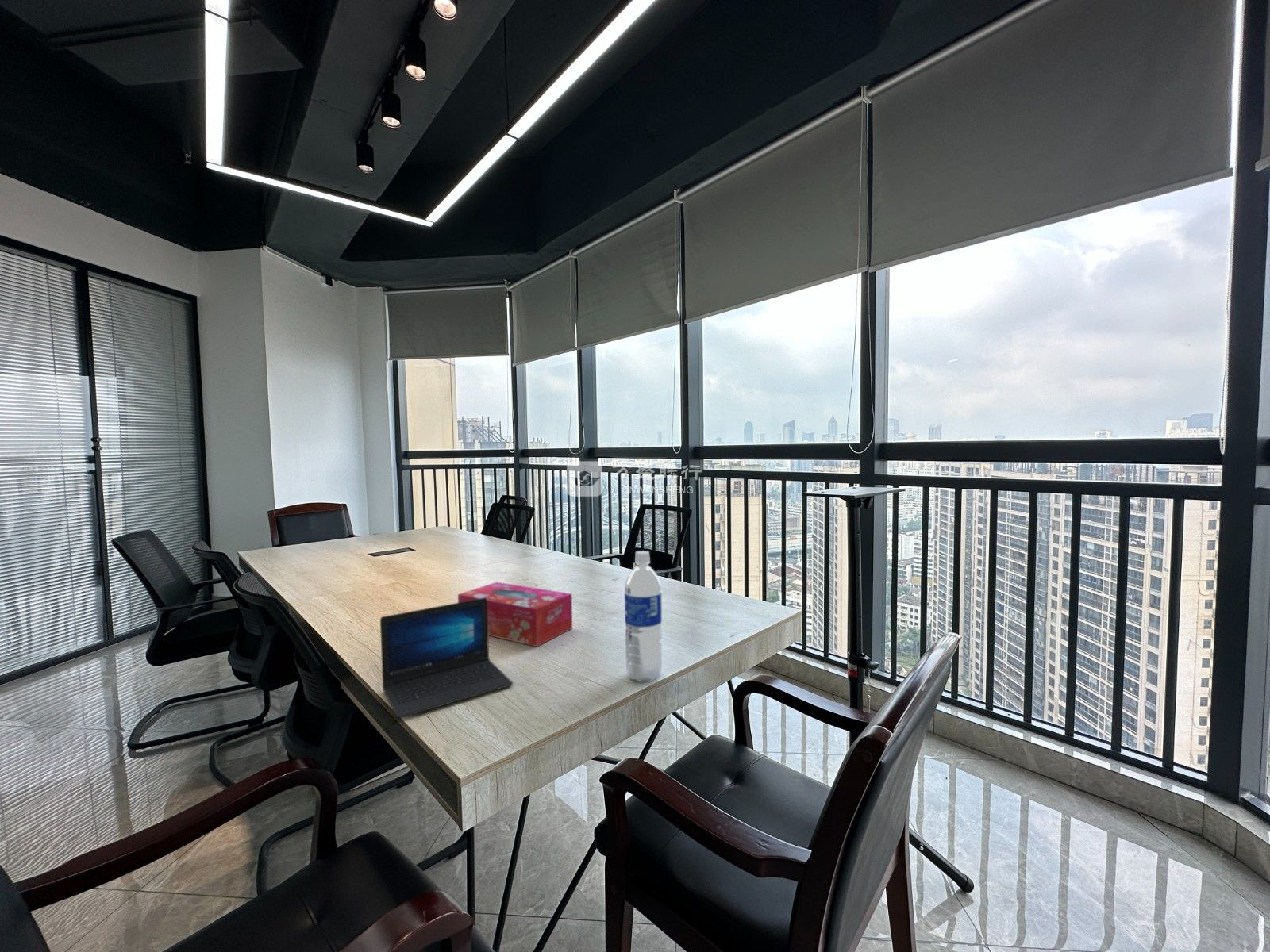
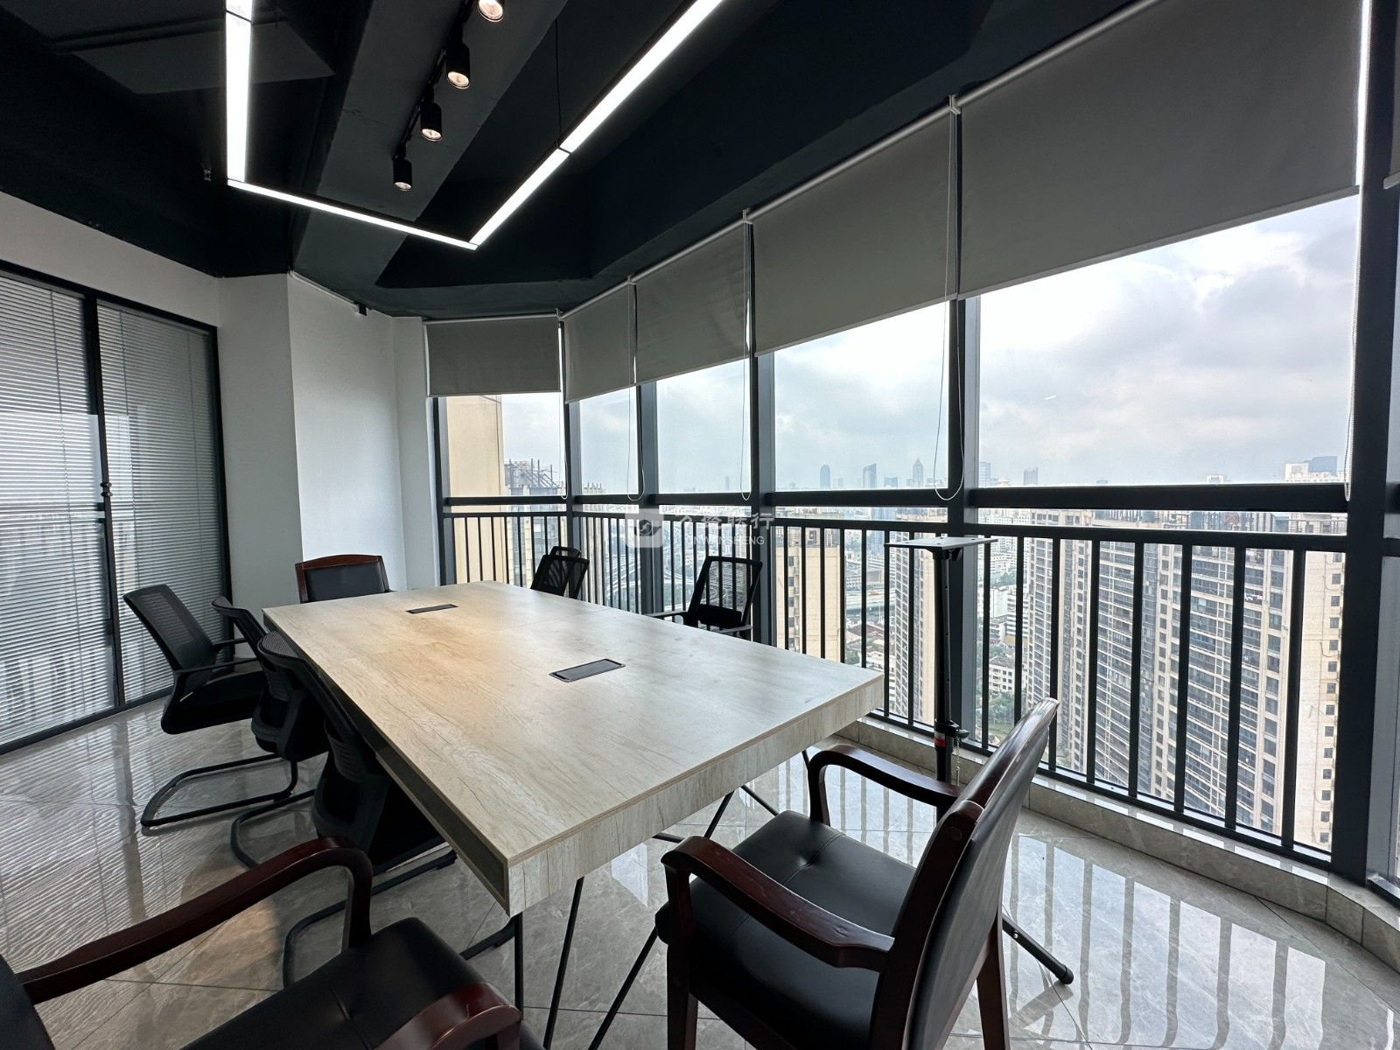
- water bottle (643, 614)
- laptop (446, 651)
- tissue box (514, 611)
